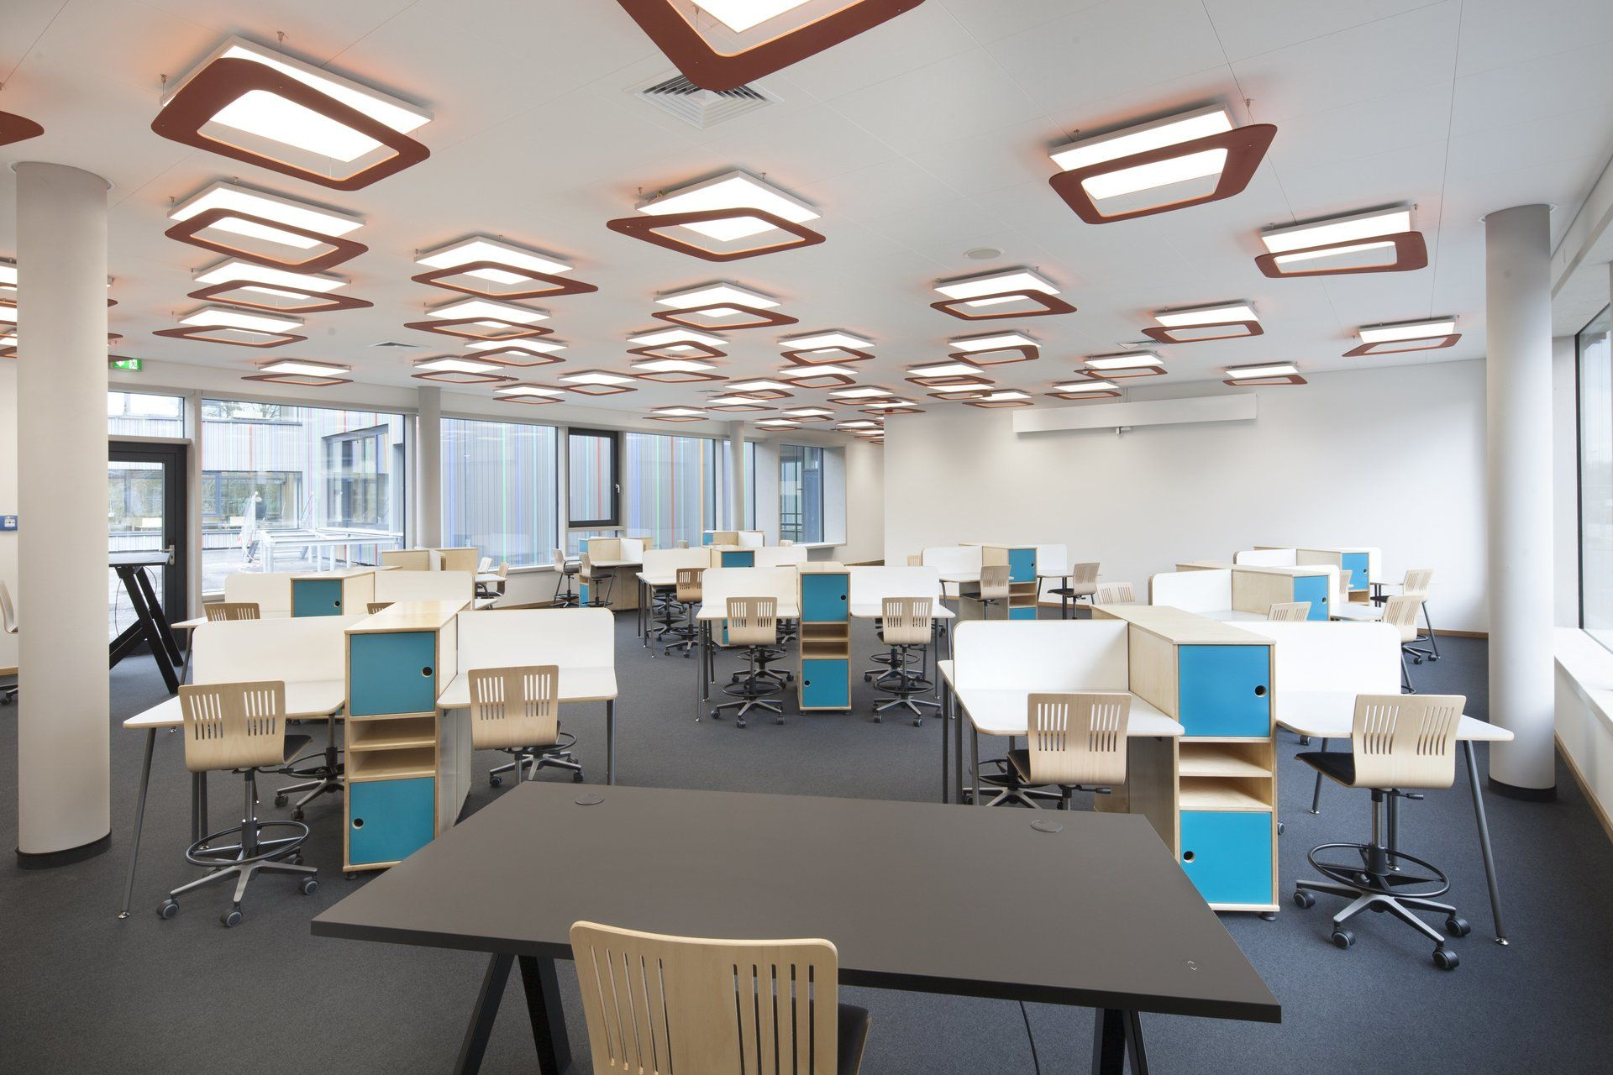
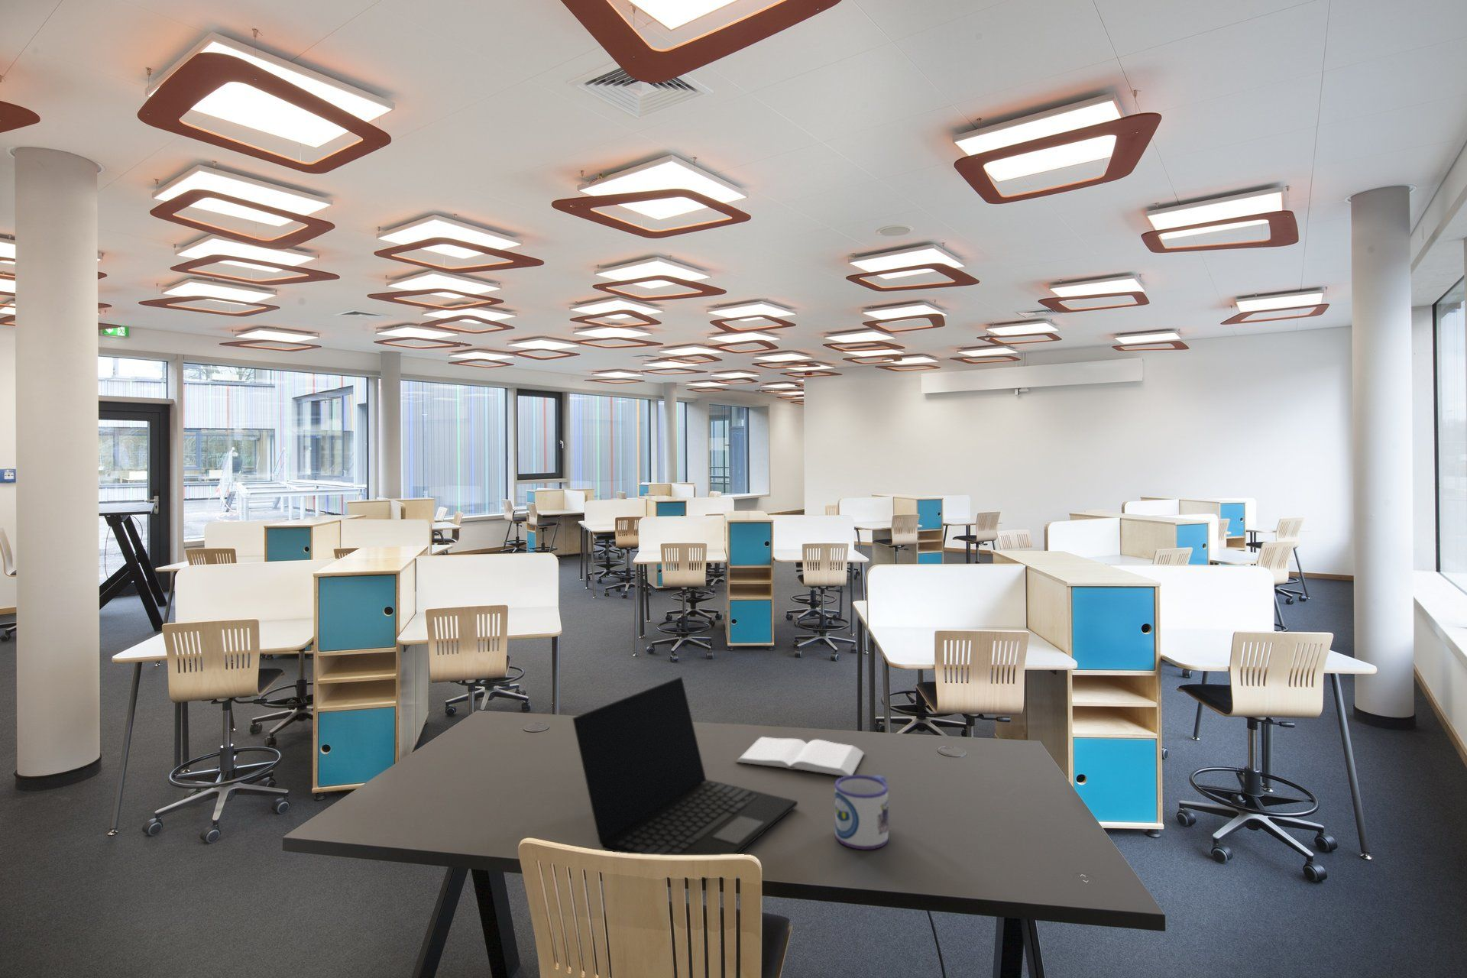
+ laptop (690, 764)
+ mug (867, 807)
+ book (801, 753)
